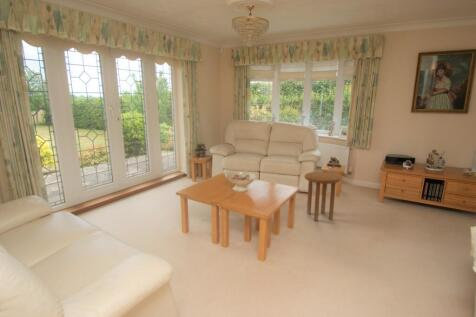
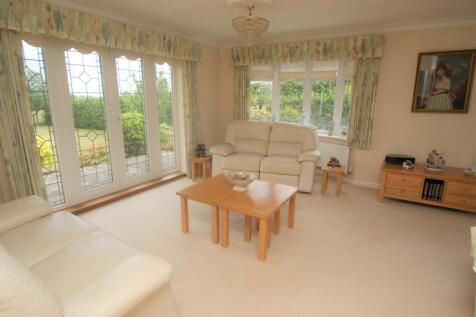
- side table (319, 196)
